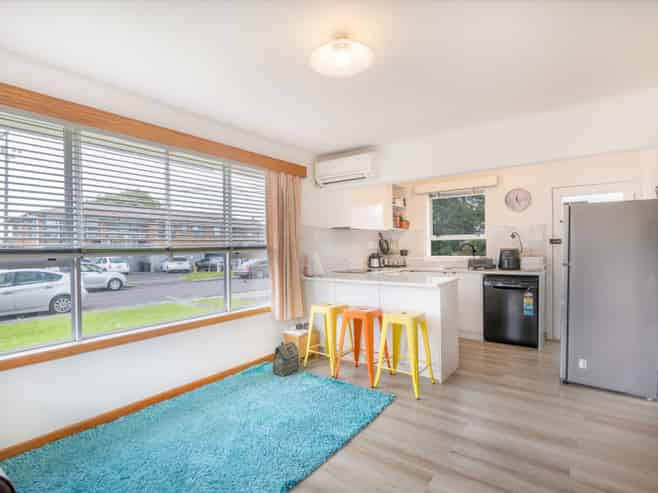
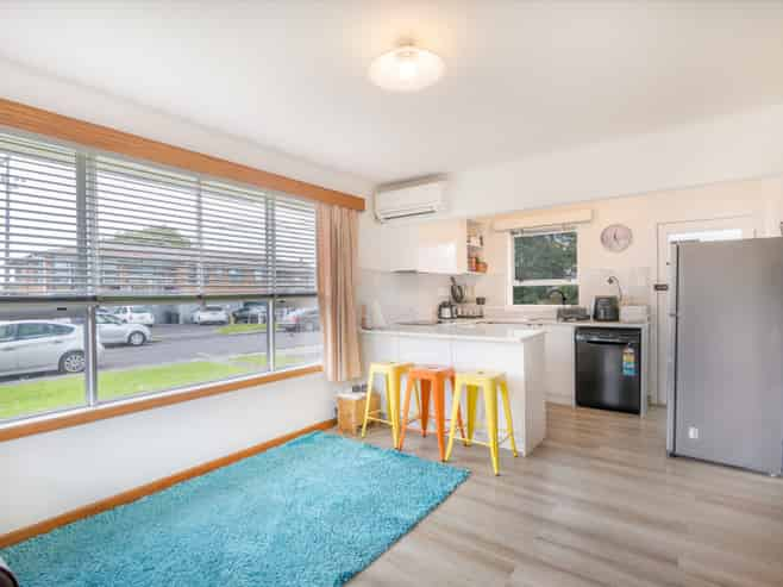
- bag (286, 357)
